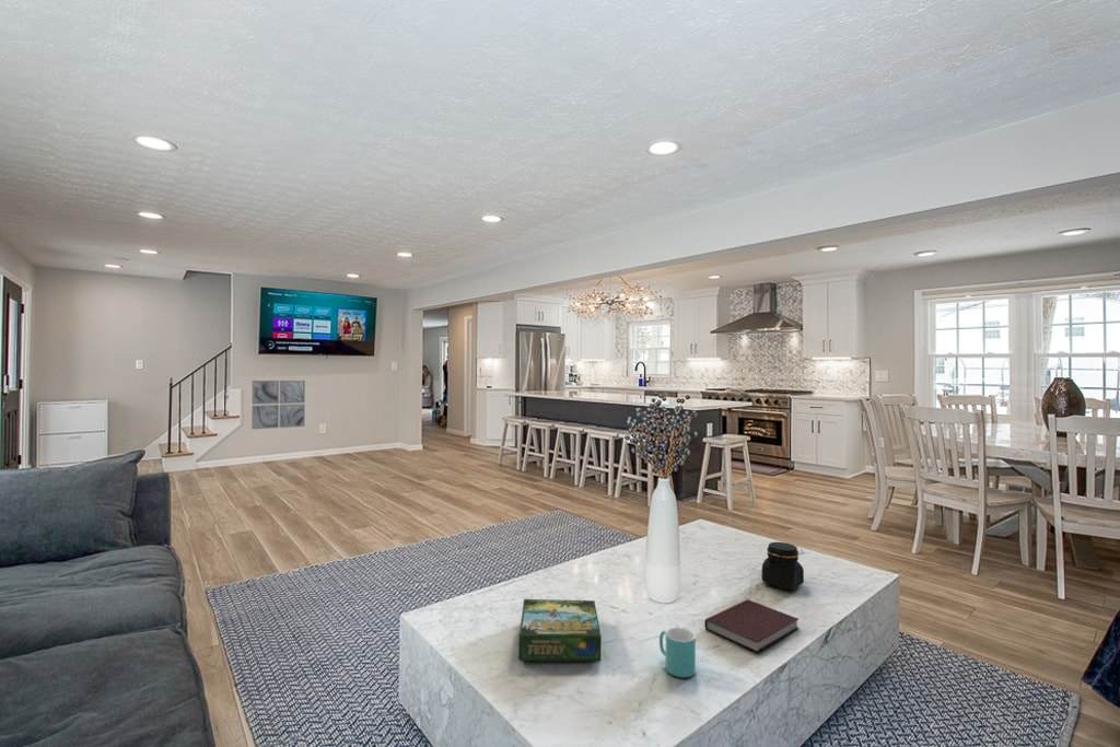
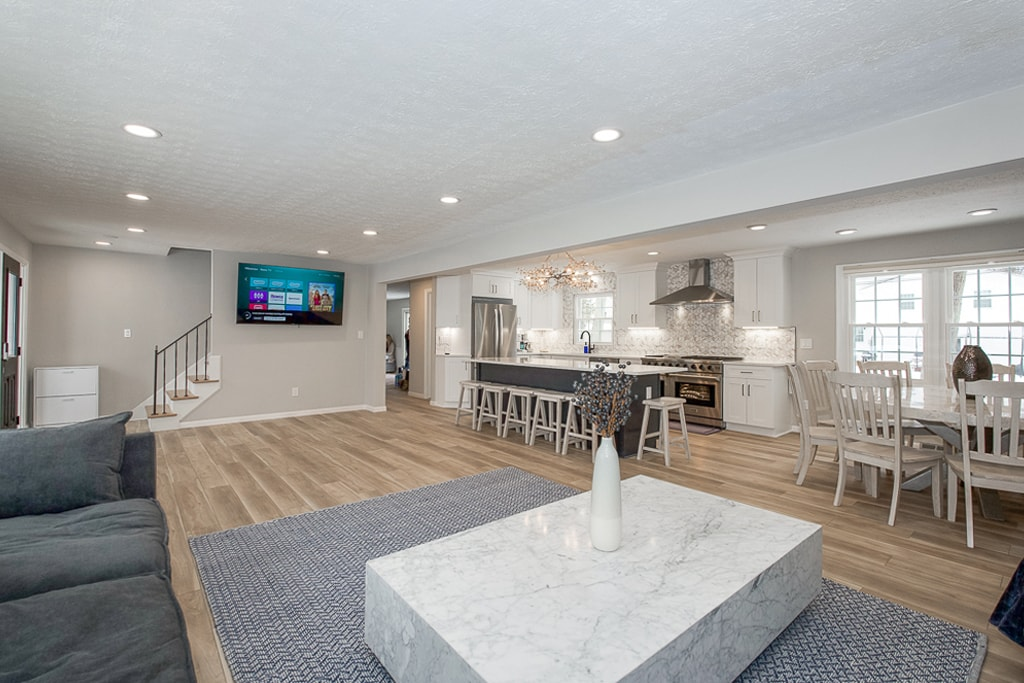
- mug (675, 649)
- notebook (751, 623)
- board game (559, 628)
- wall art (278, 405)
- jar (782, 564)
